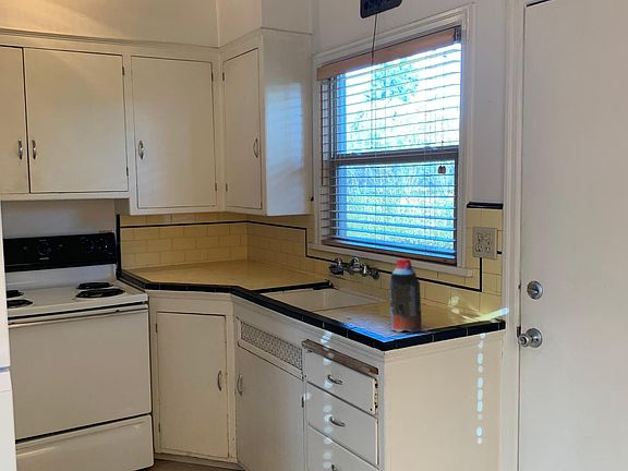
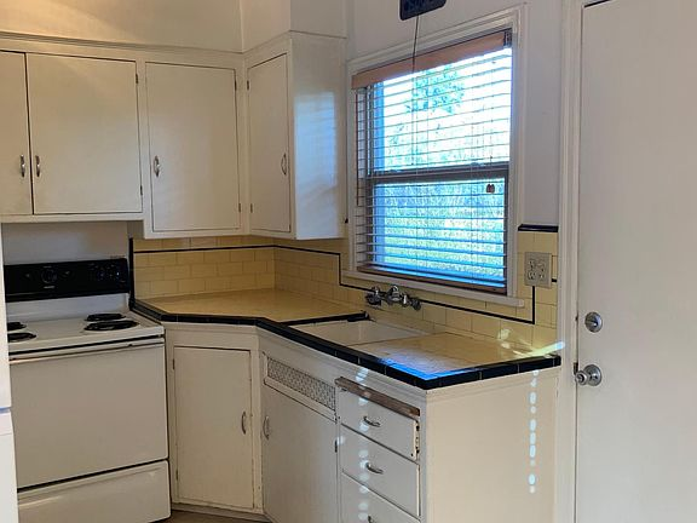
- bottle (406, 293)
